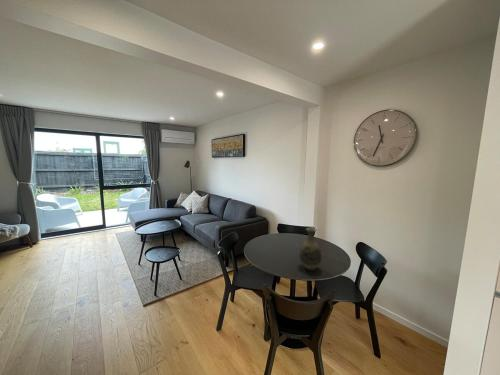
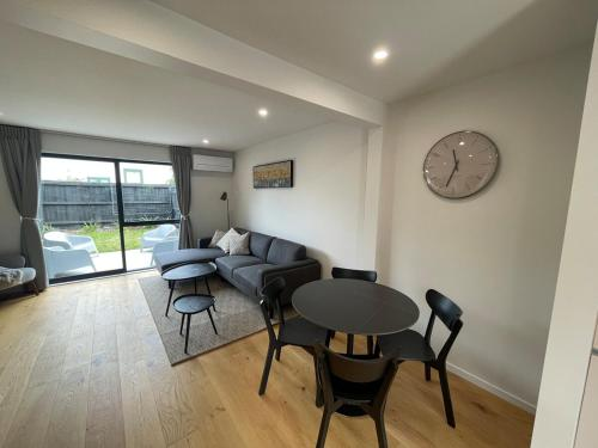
- vase (310, 248)
